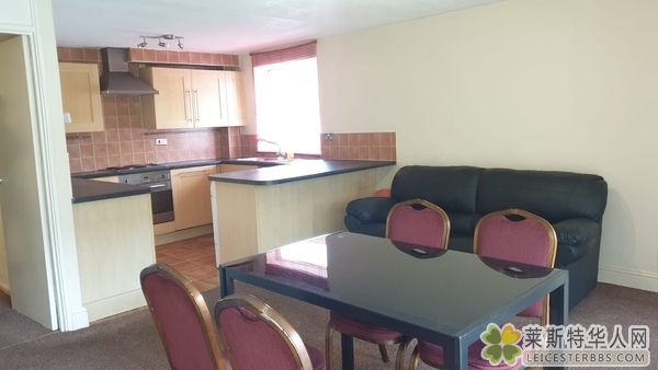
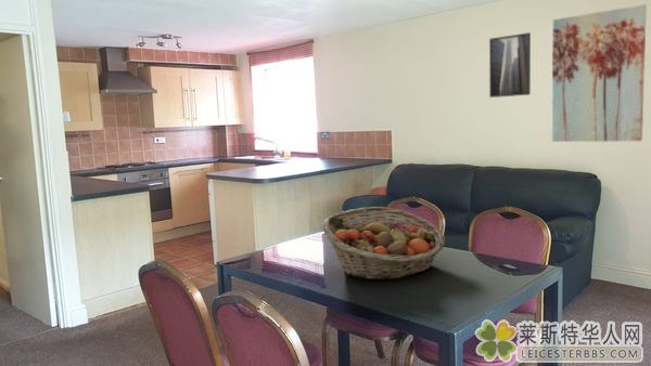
+ fruit basket (383, 240)
+ wall art (596, 77)
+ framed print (509, 66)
